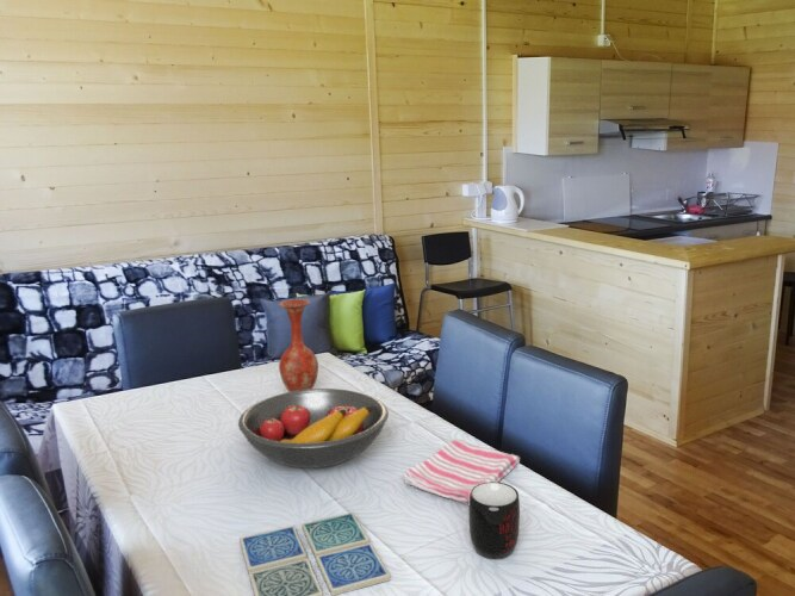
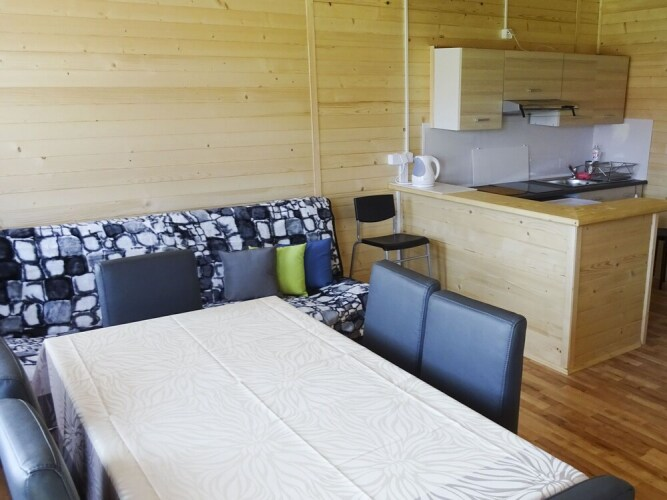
- drink coaster (308, 559)
- dish towel (462, 466)
- mug (497, 516)
- vase (297, 350)
- fruit bowl (315, 428)
